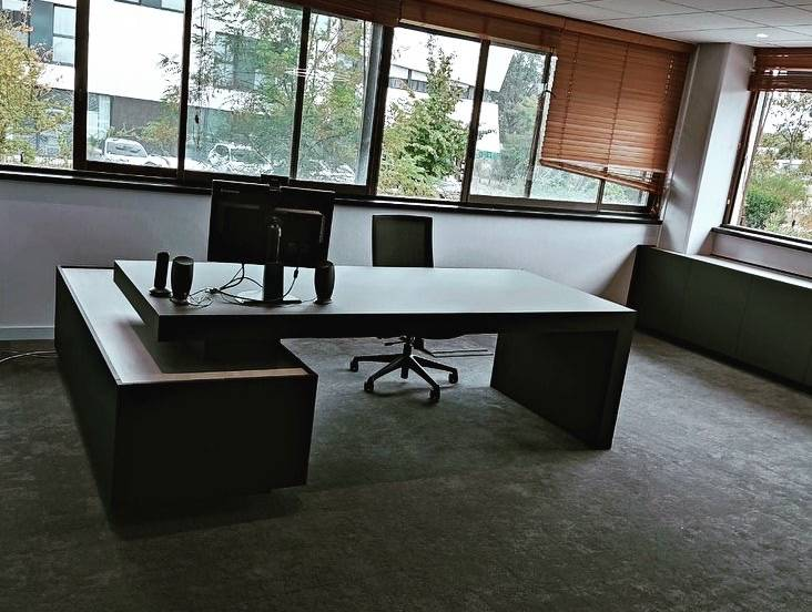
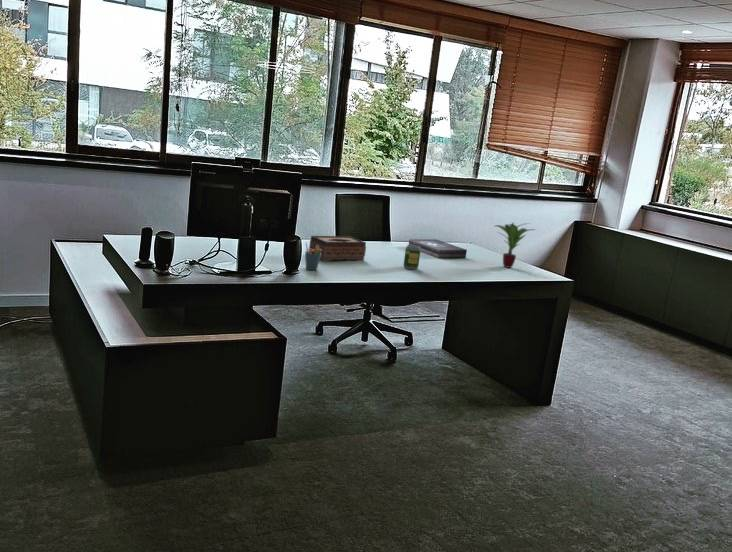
+ potted plant (509, 244)
+ first aid kit (437, 248)
+ pen holder (312, 256)
+ soda can (412, 257)
+ tissue box (337, 248)
